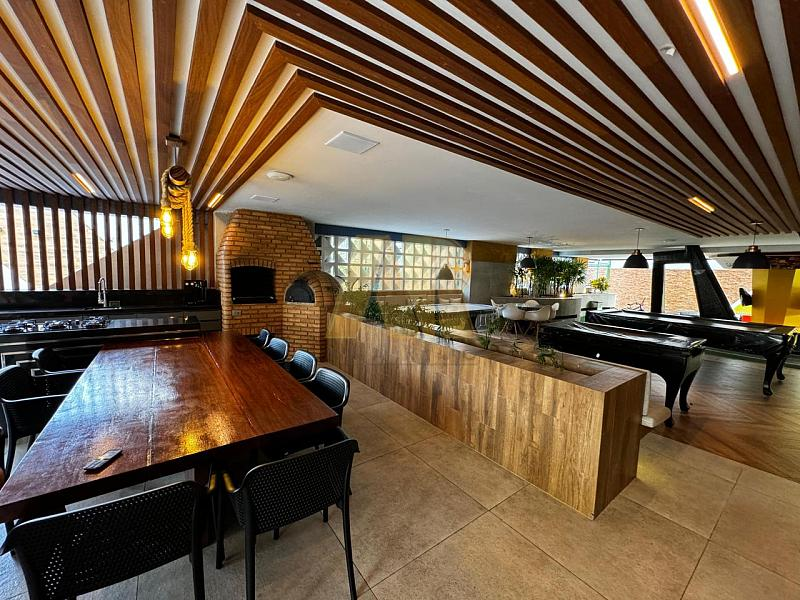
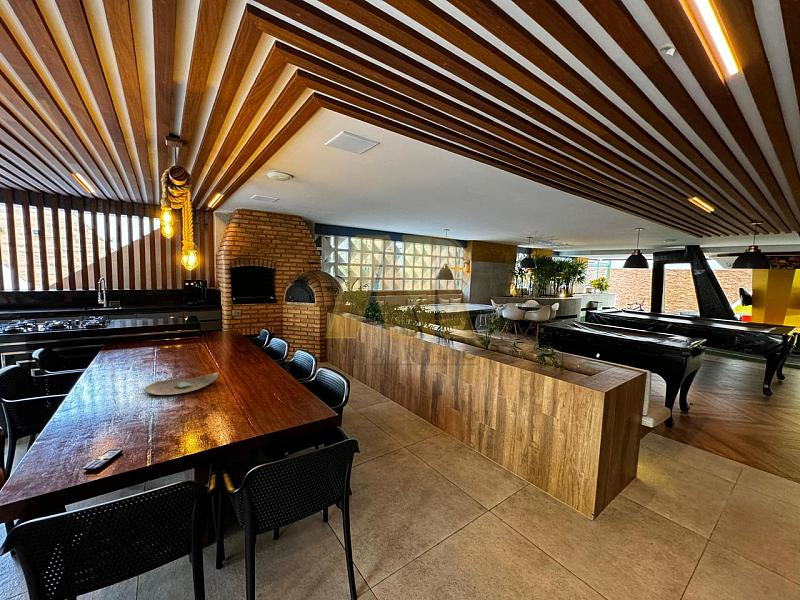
+ decorative bowl (183, 382)
